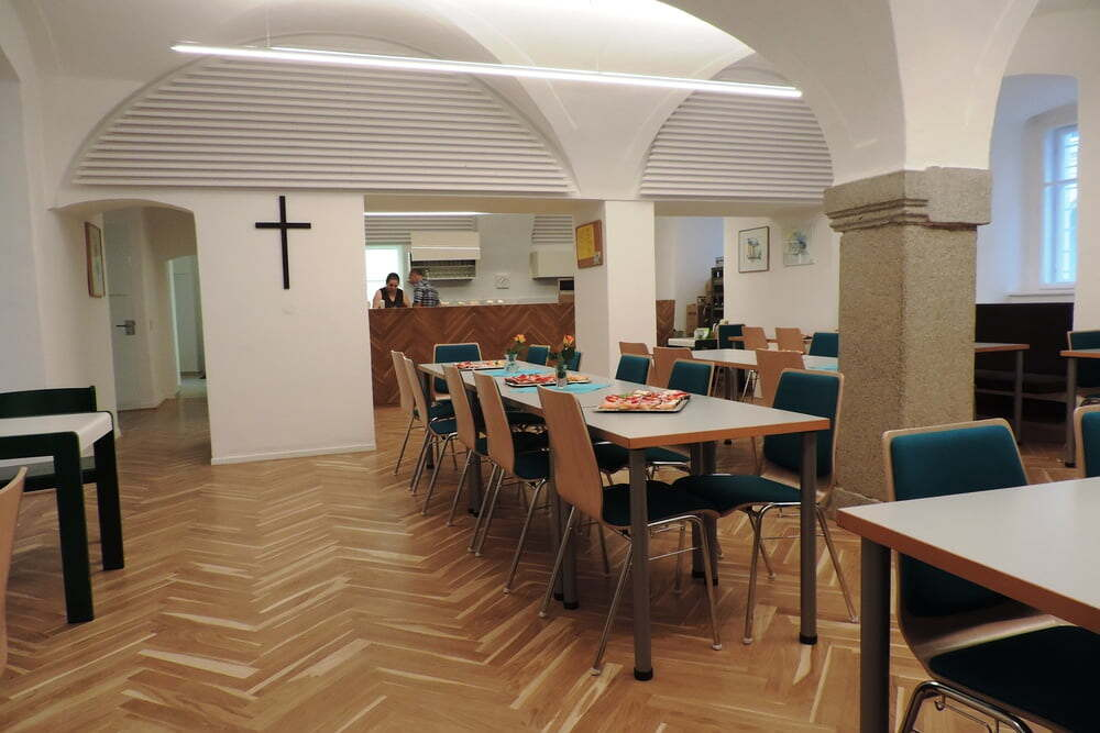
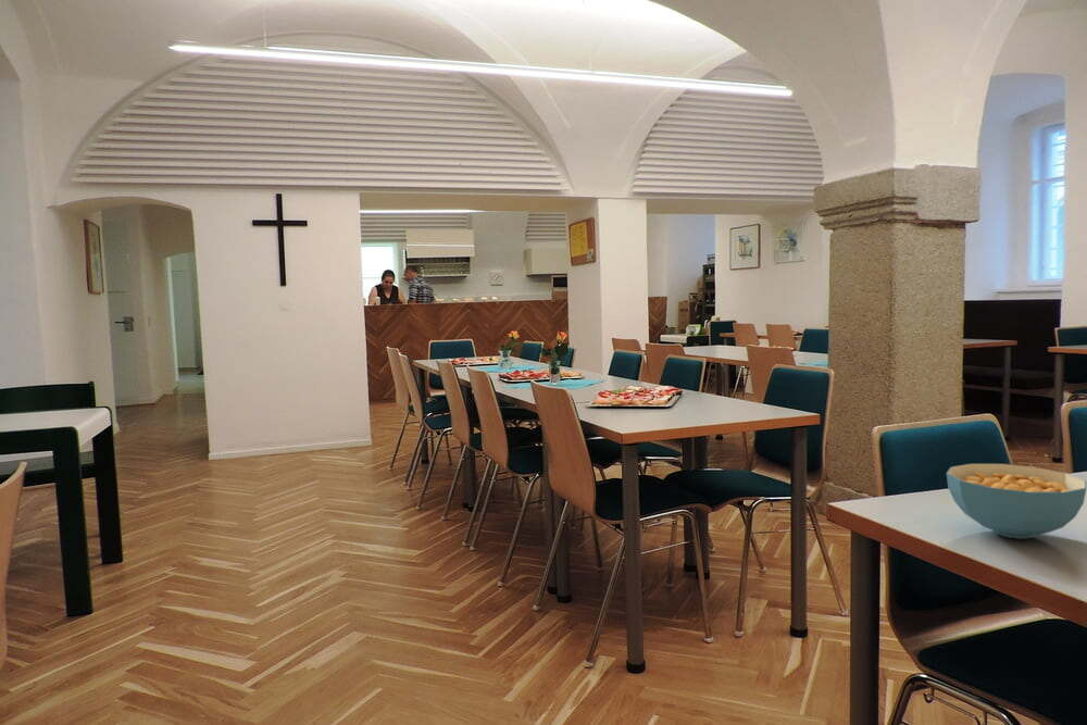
+ cereal bowl (1013, 504)
